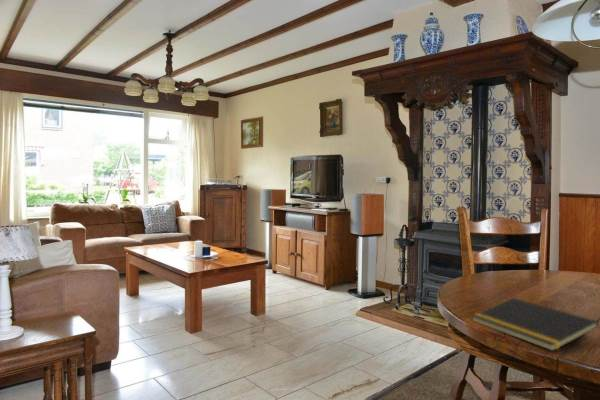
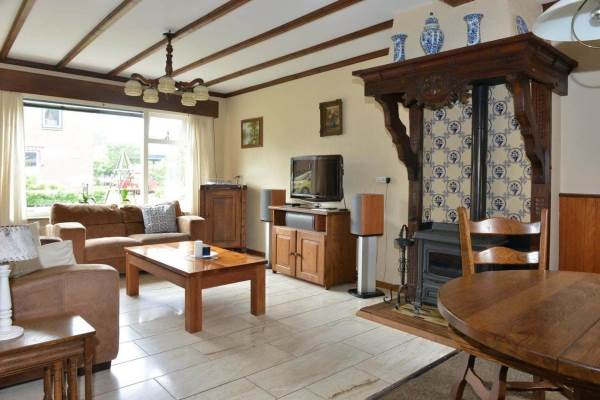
- notepad (530, 321)
